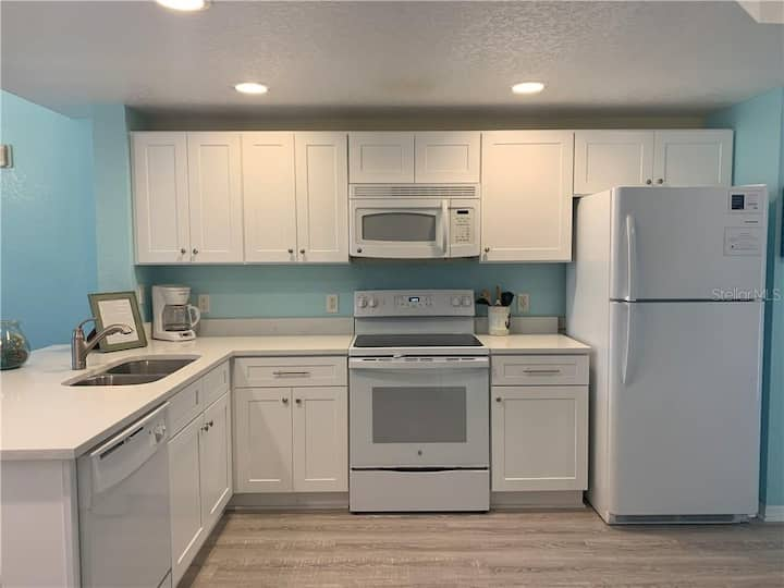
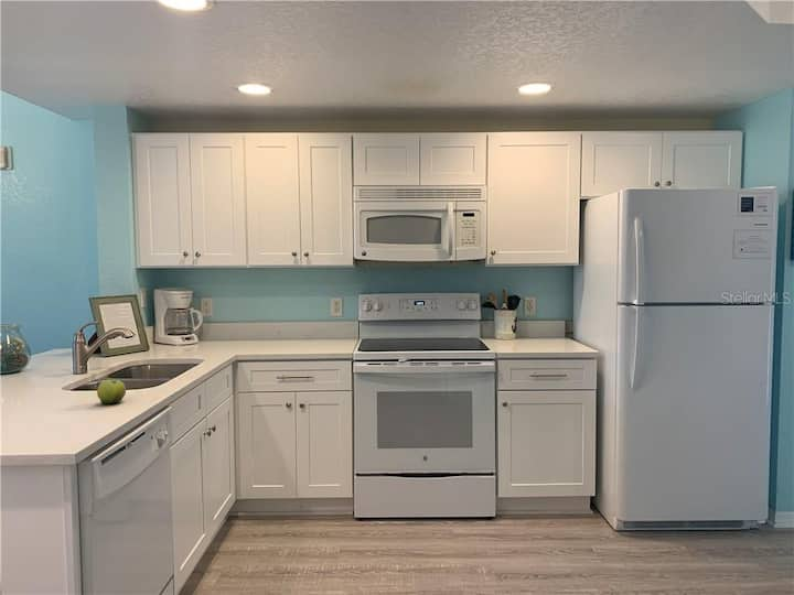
+ fruit (111, 390)
